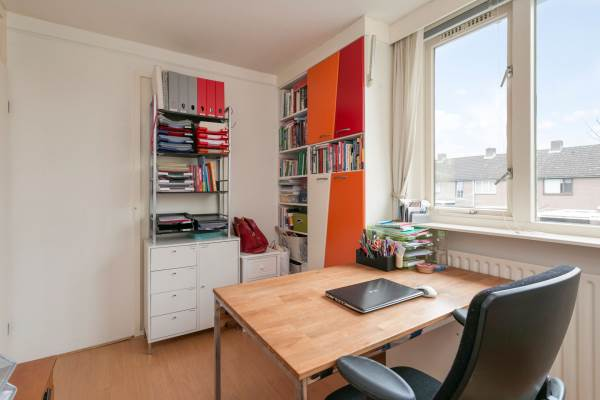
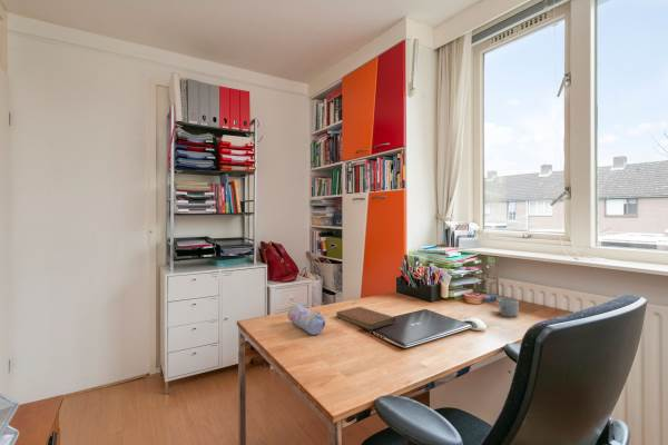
+ pencil case (305, 317)
+ mug (505, 306)
+ notebook (364, 317)
